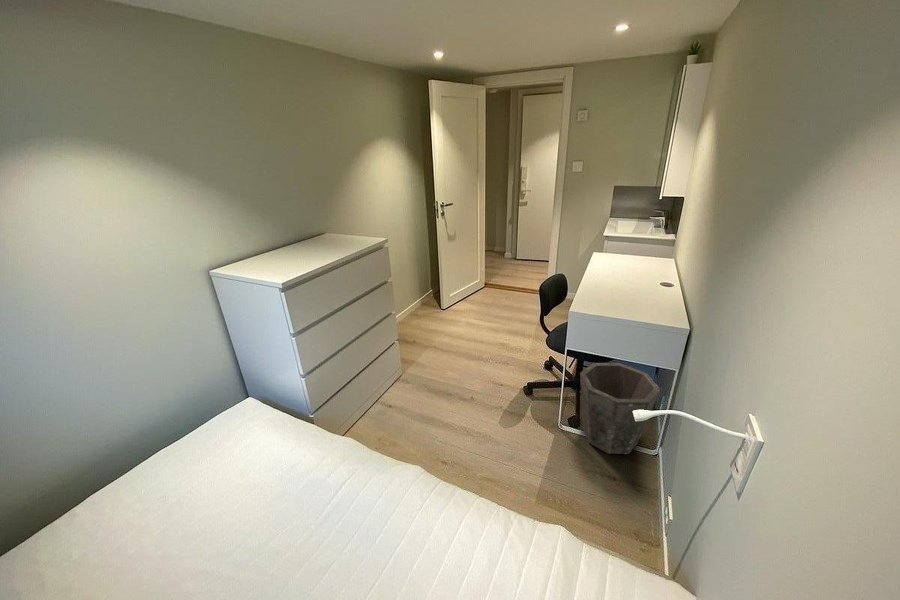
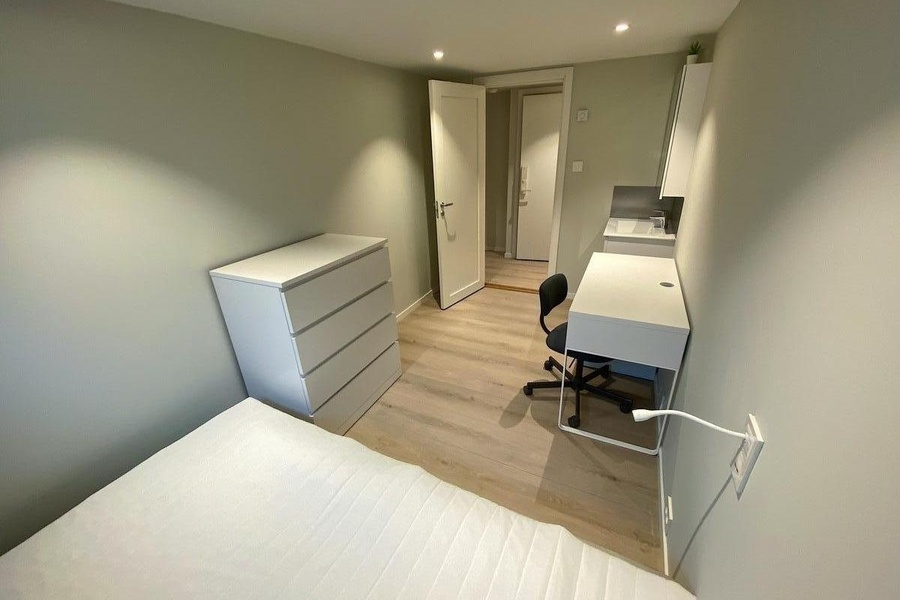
- waste bin (613, 409)
